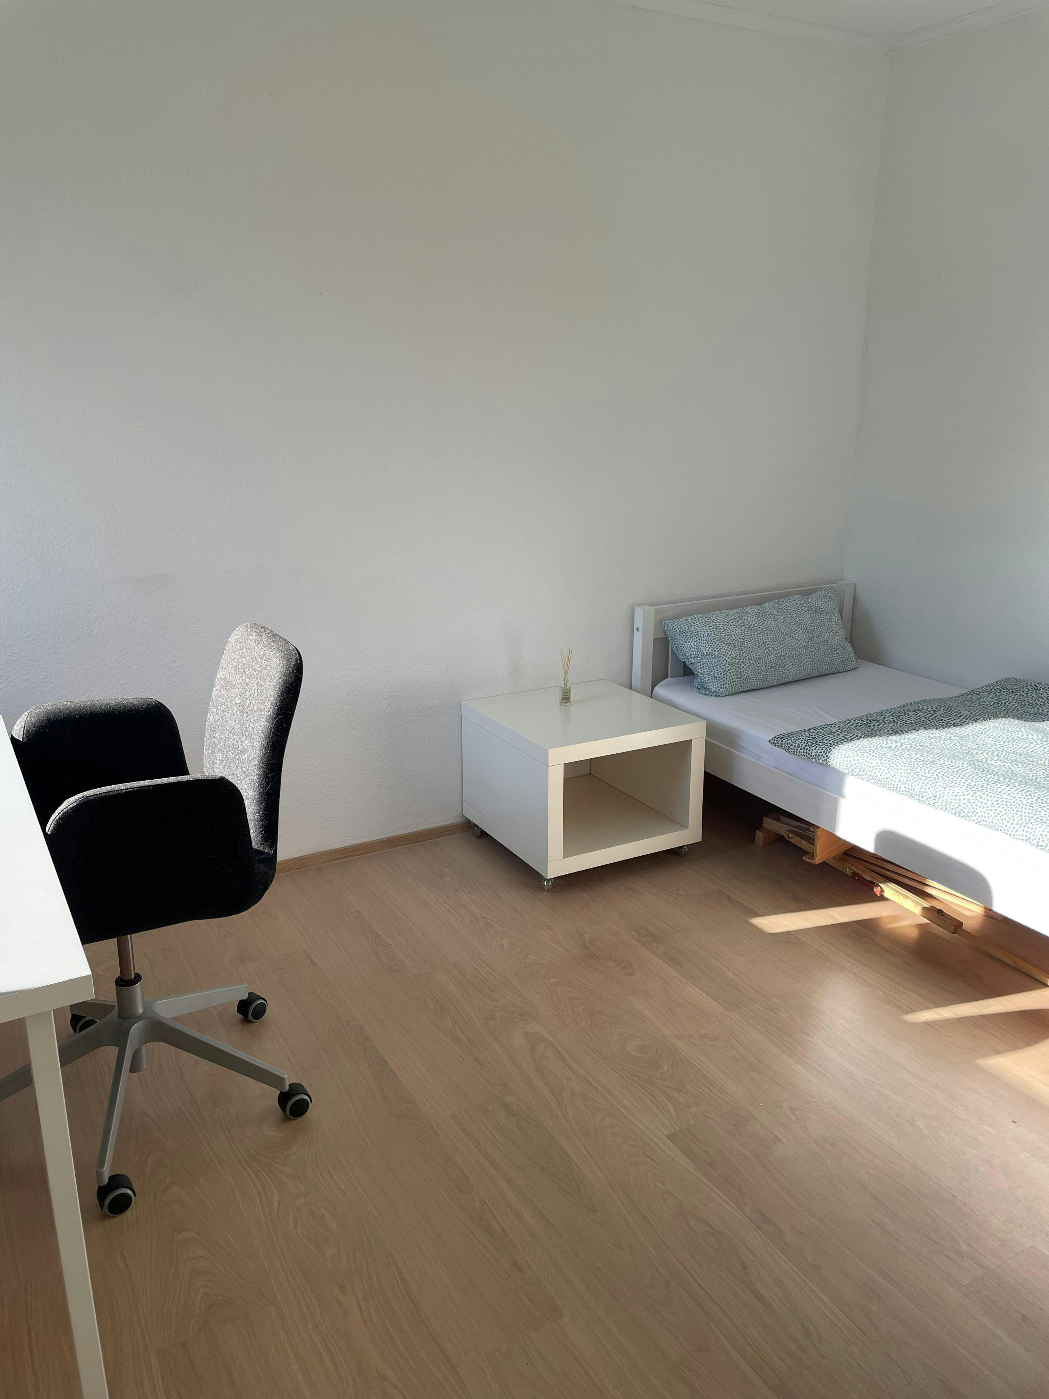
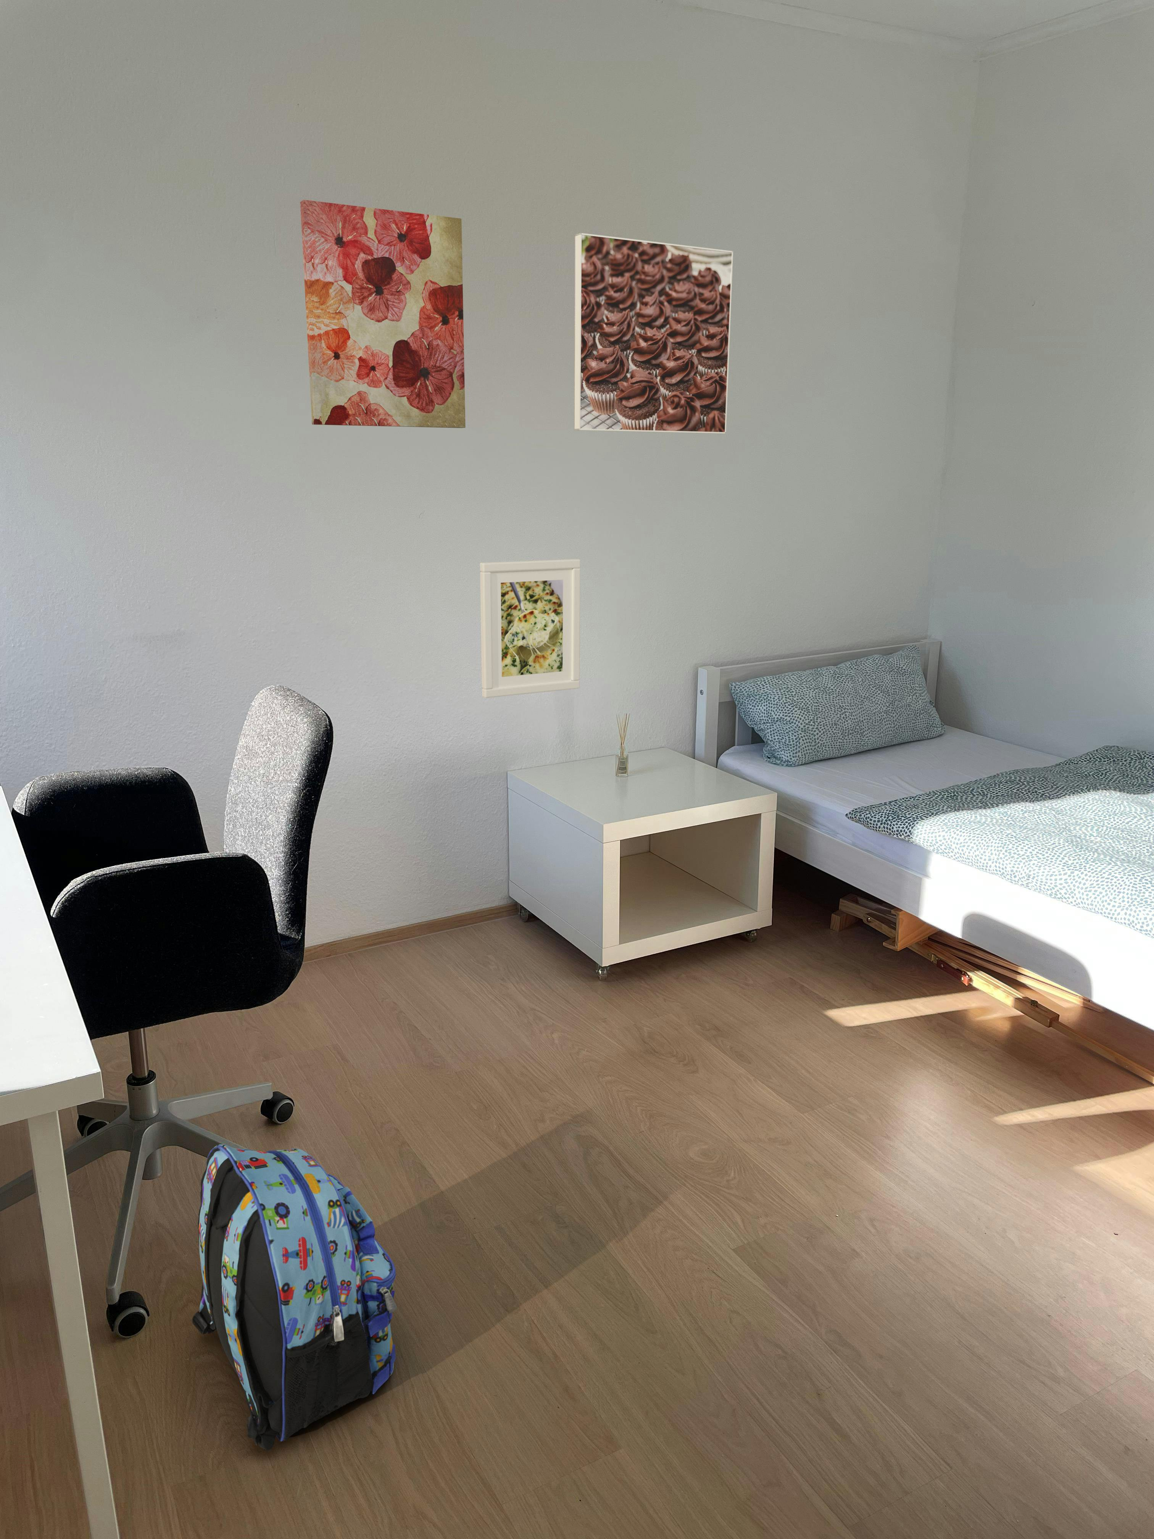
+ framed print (655, 339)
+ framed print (531, 628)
+ wall art (387, 321)
+ backpack (292, 1258)
